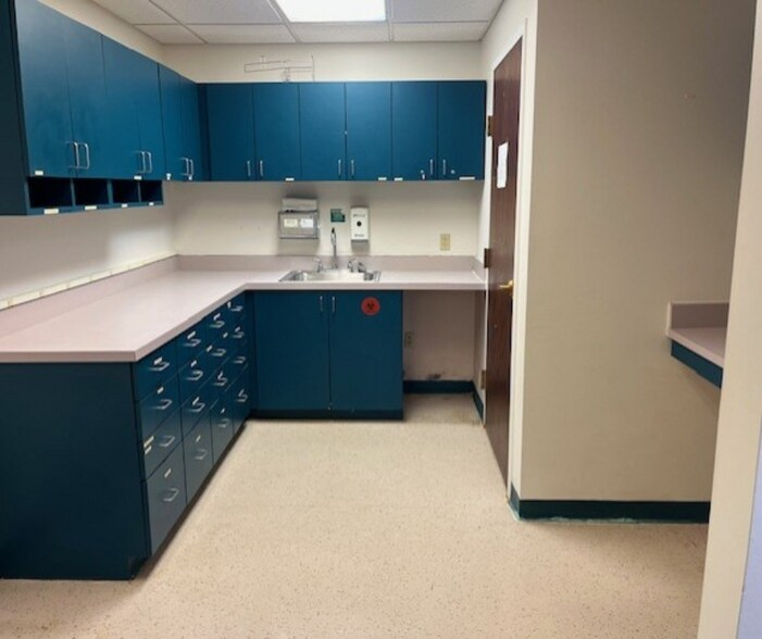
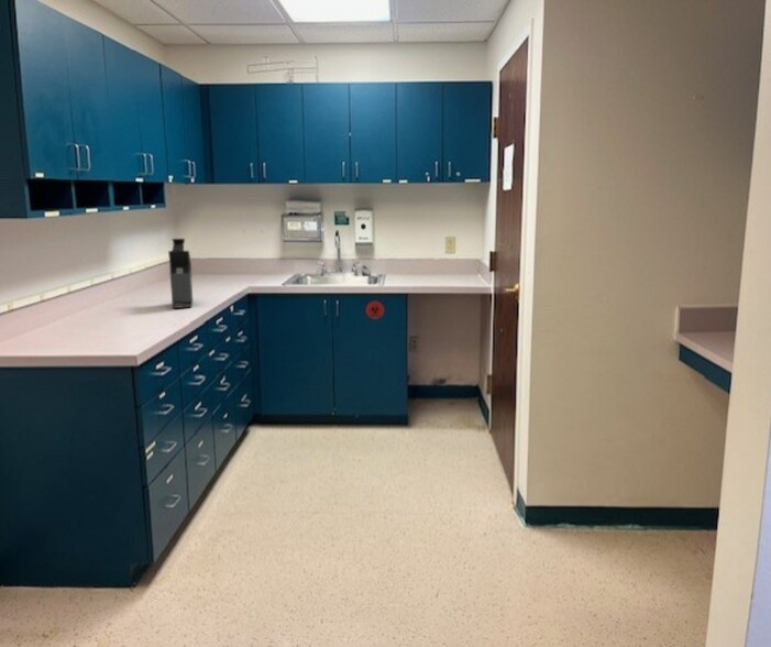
+ coffee maker (180, 272)
